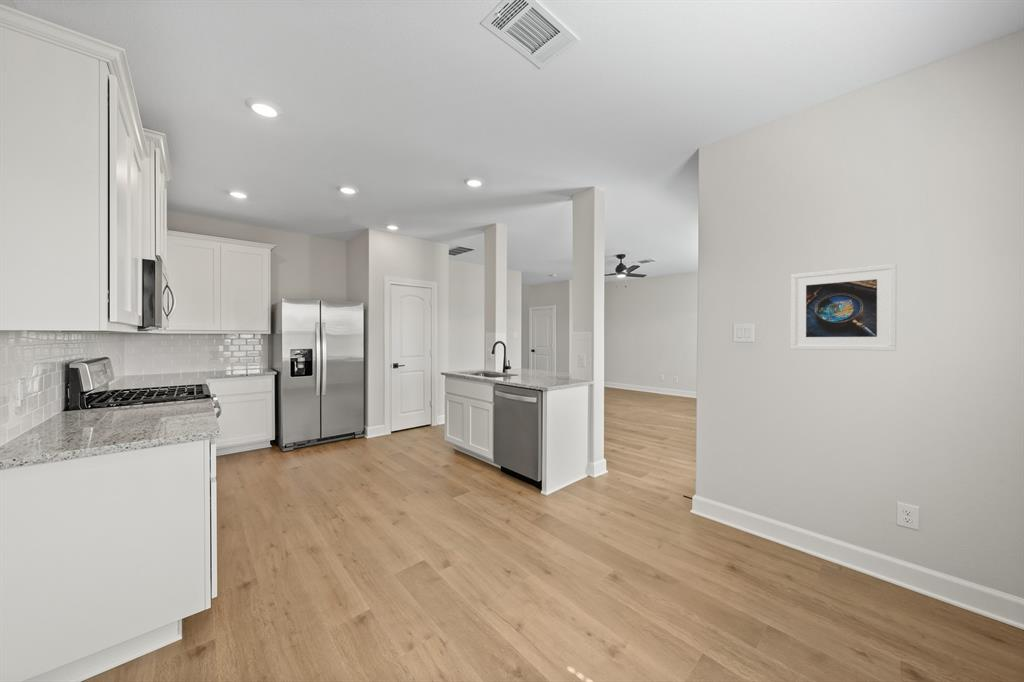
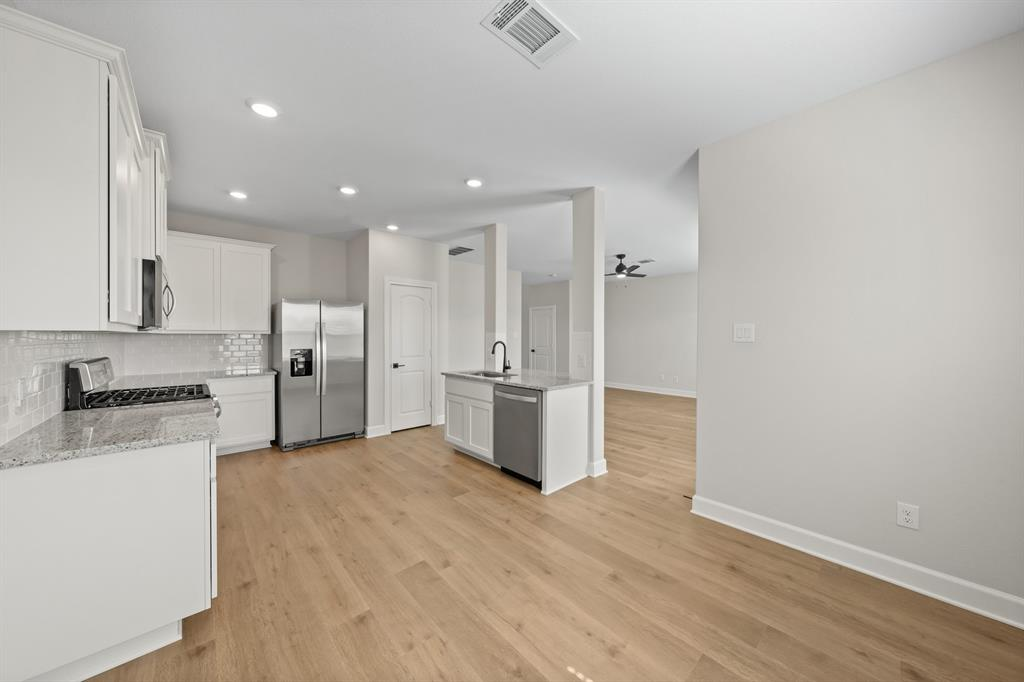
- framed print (839, 309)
